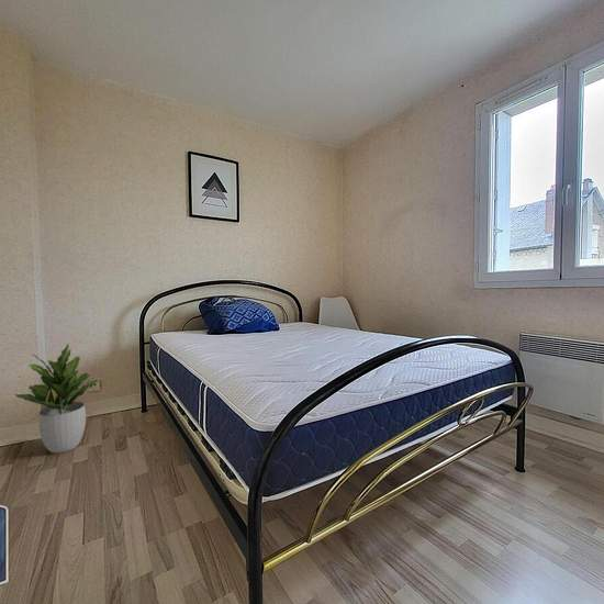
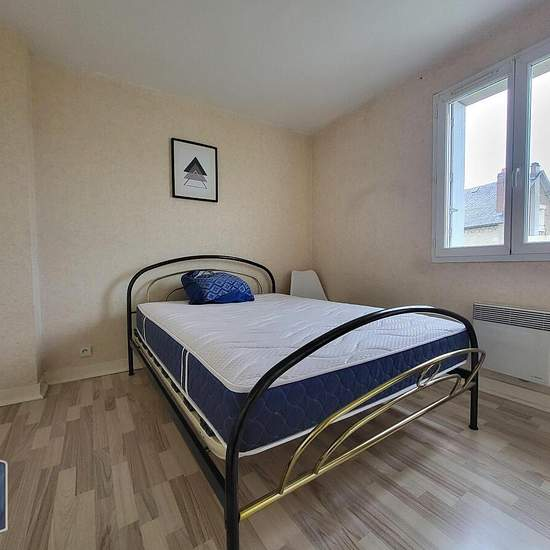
- potted plant (59, 396)
